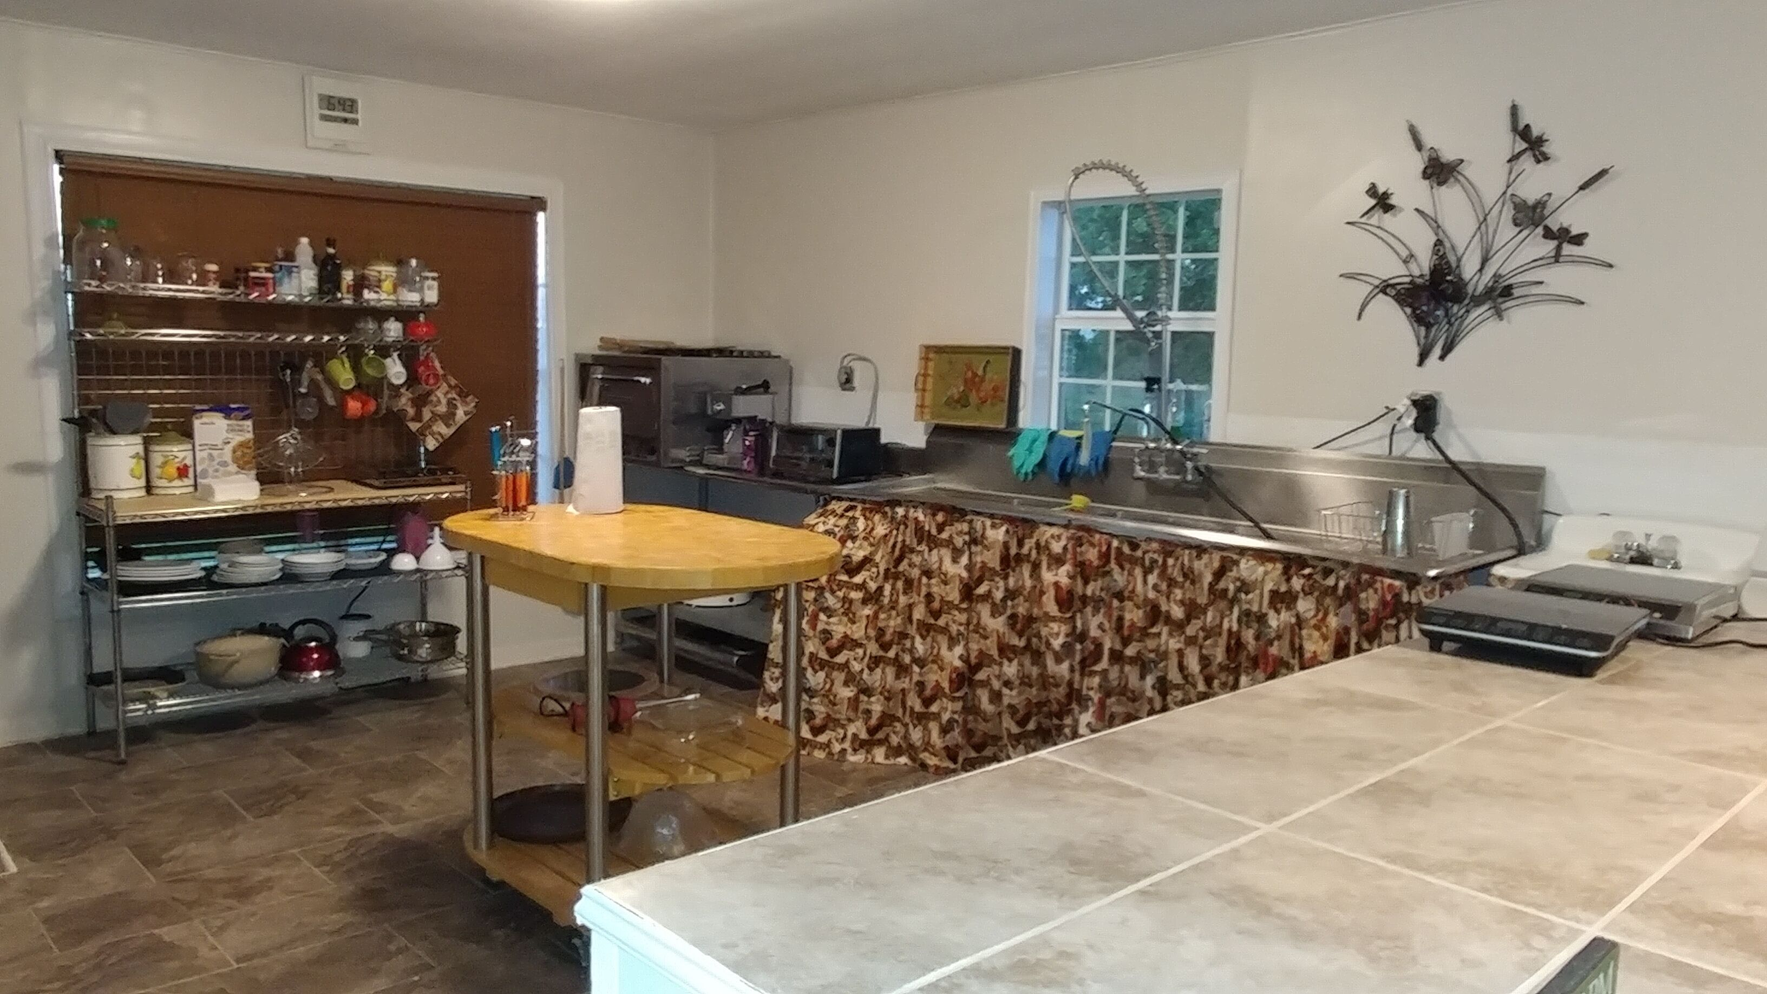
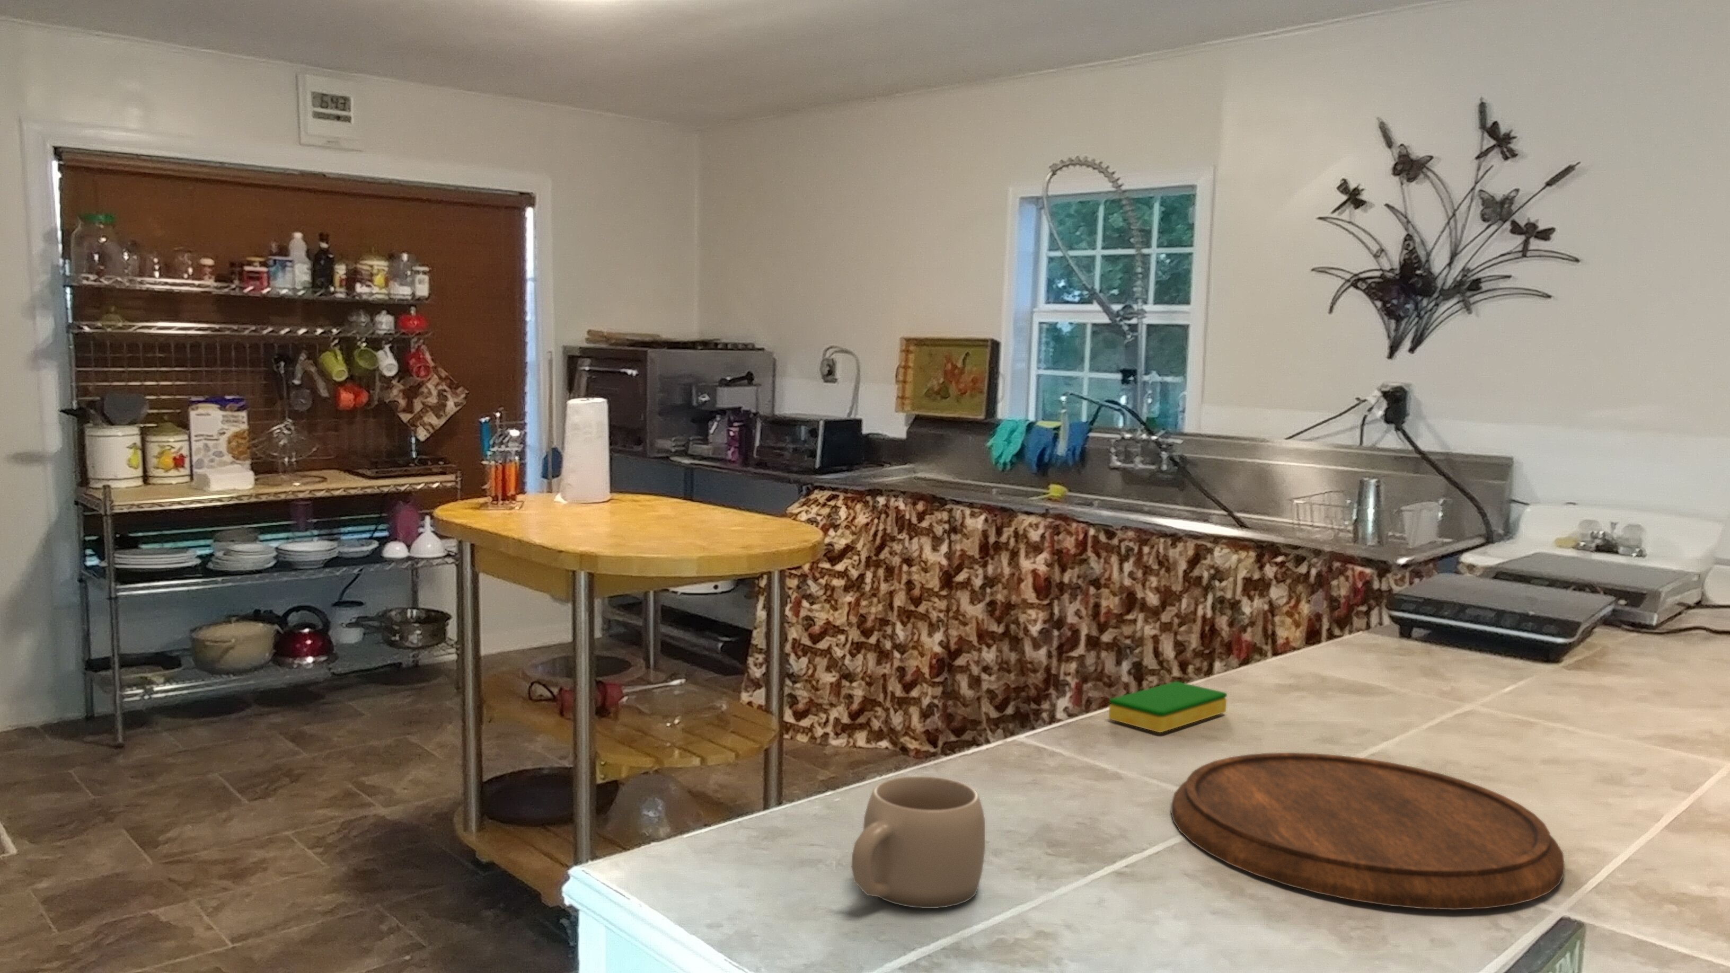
+ dish sponge (1168, 706)
+ mug (913, 842)
+ cutting board (1358, 817)
